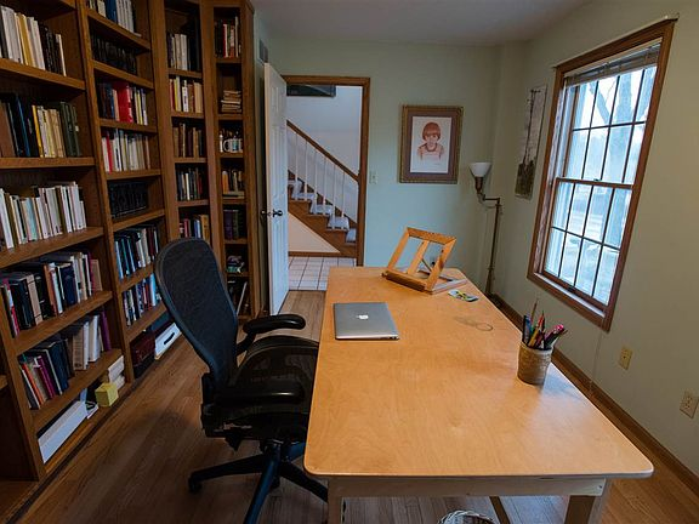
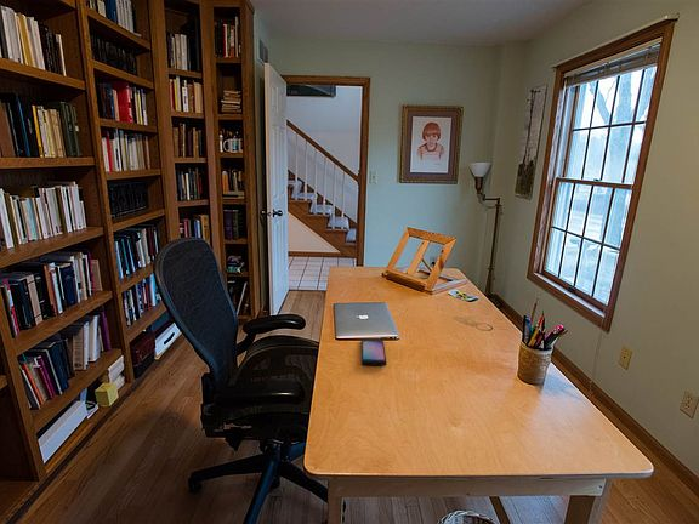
+ smartphone (373, 351)
